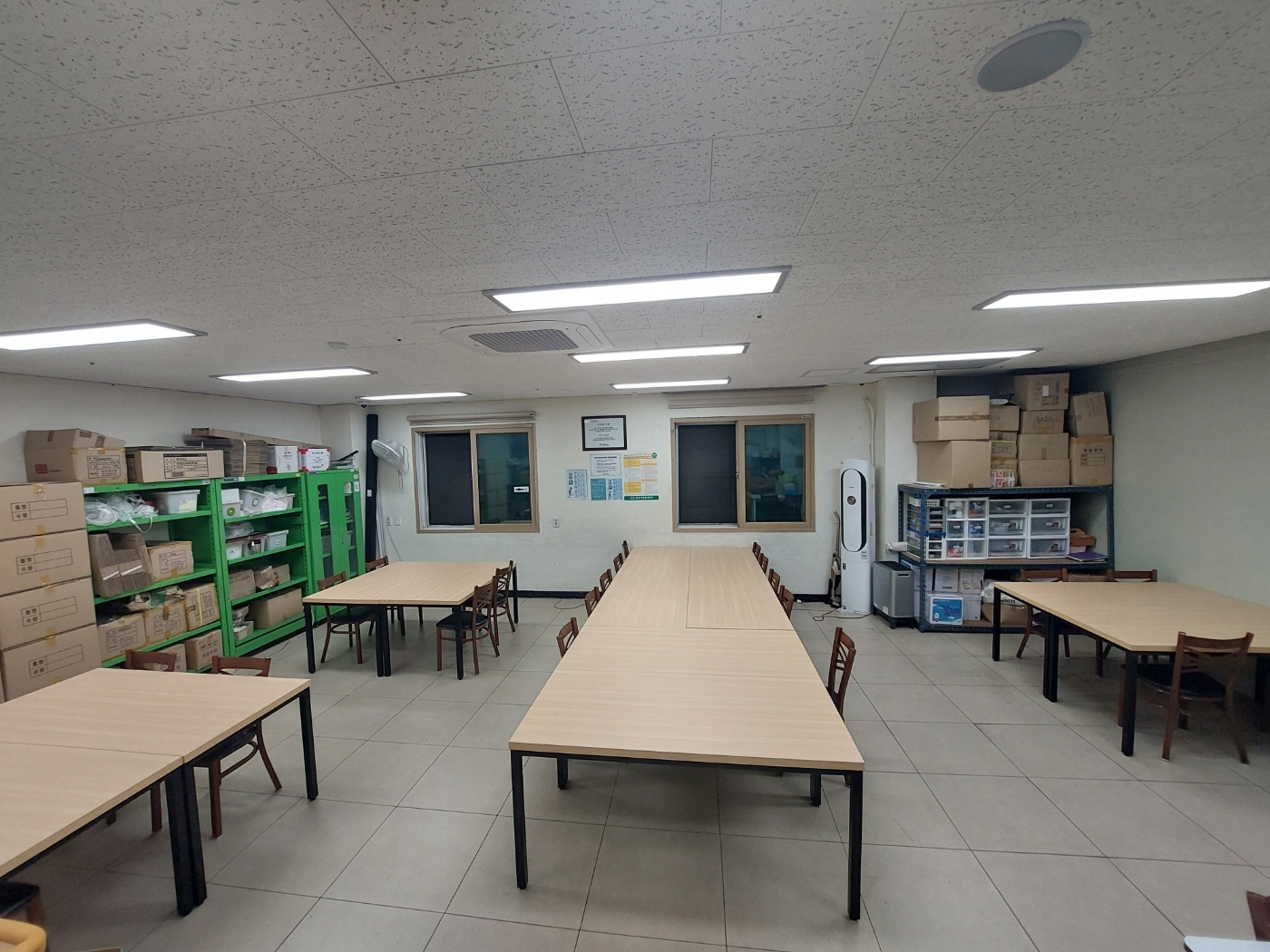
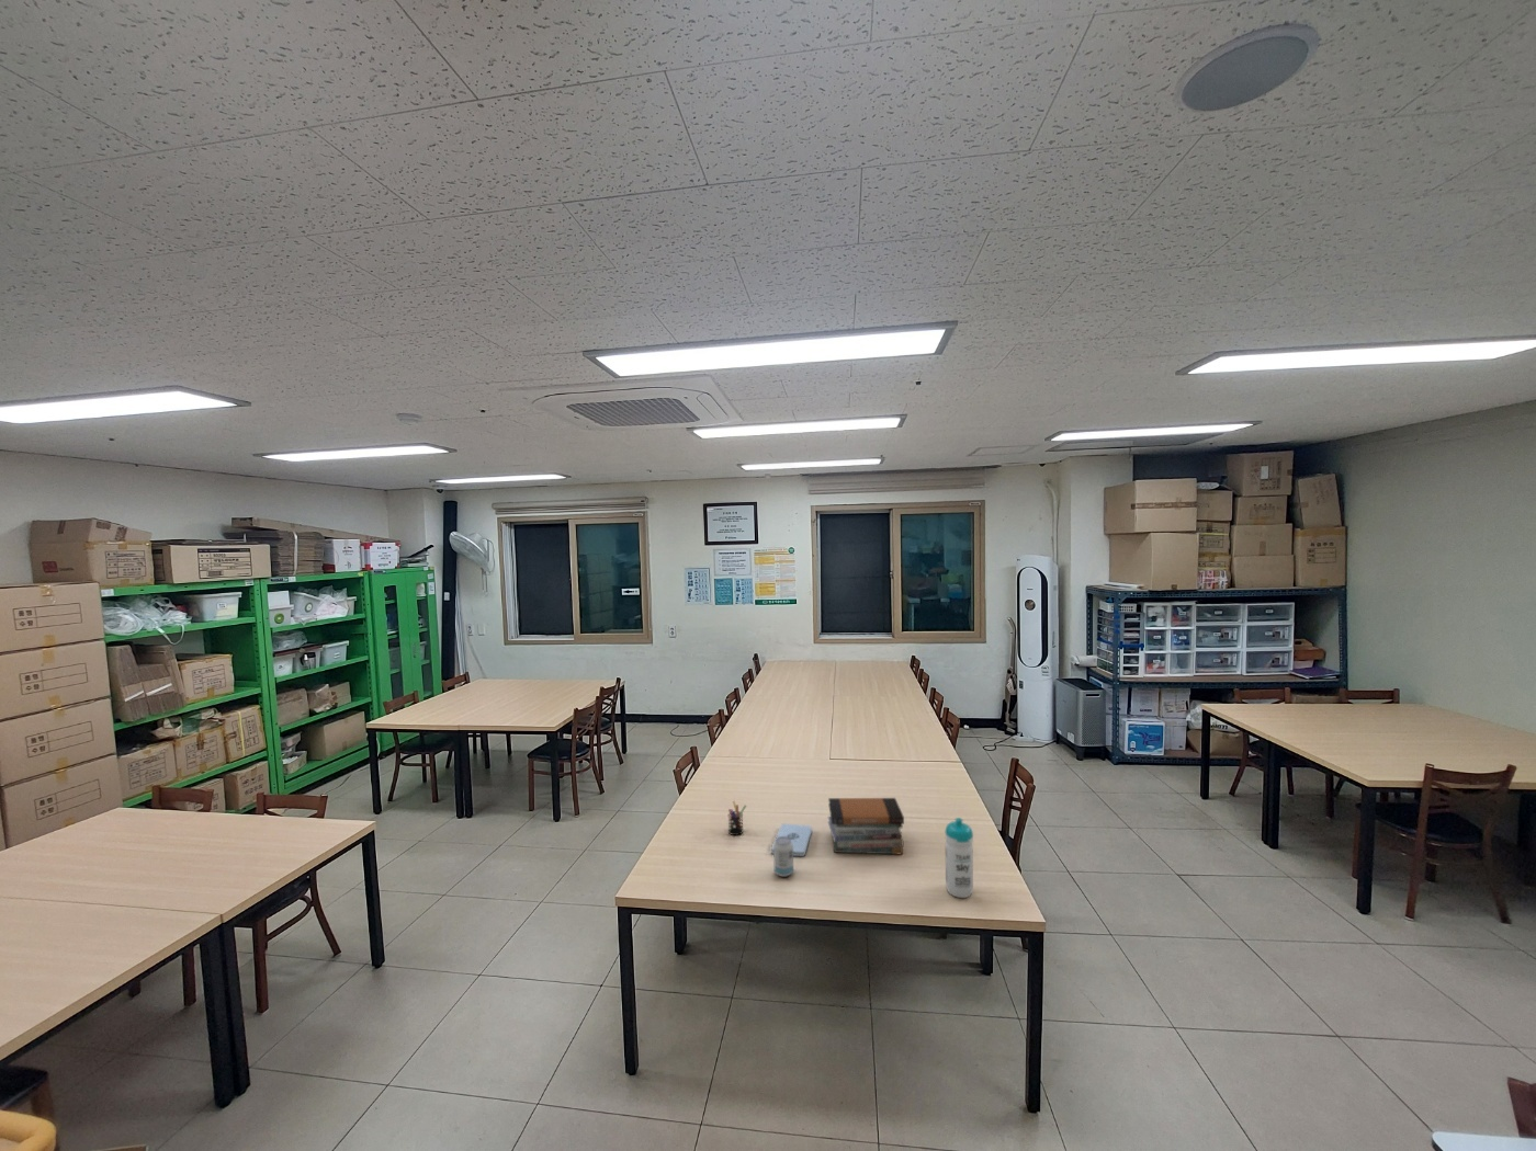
+ notepad (792, 839)
+ book stack (865, 825)
+ water bottle (959, 855)
+ pen holder (738, 816)
+ beverage can (784, 856)
